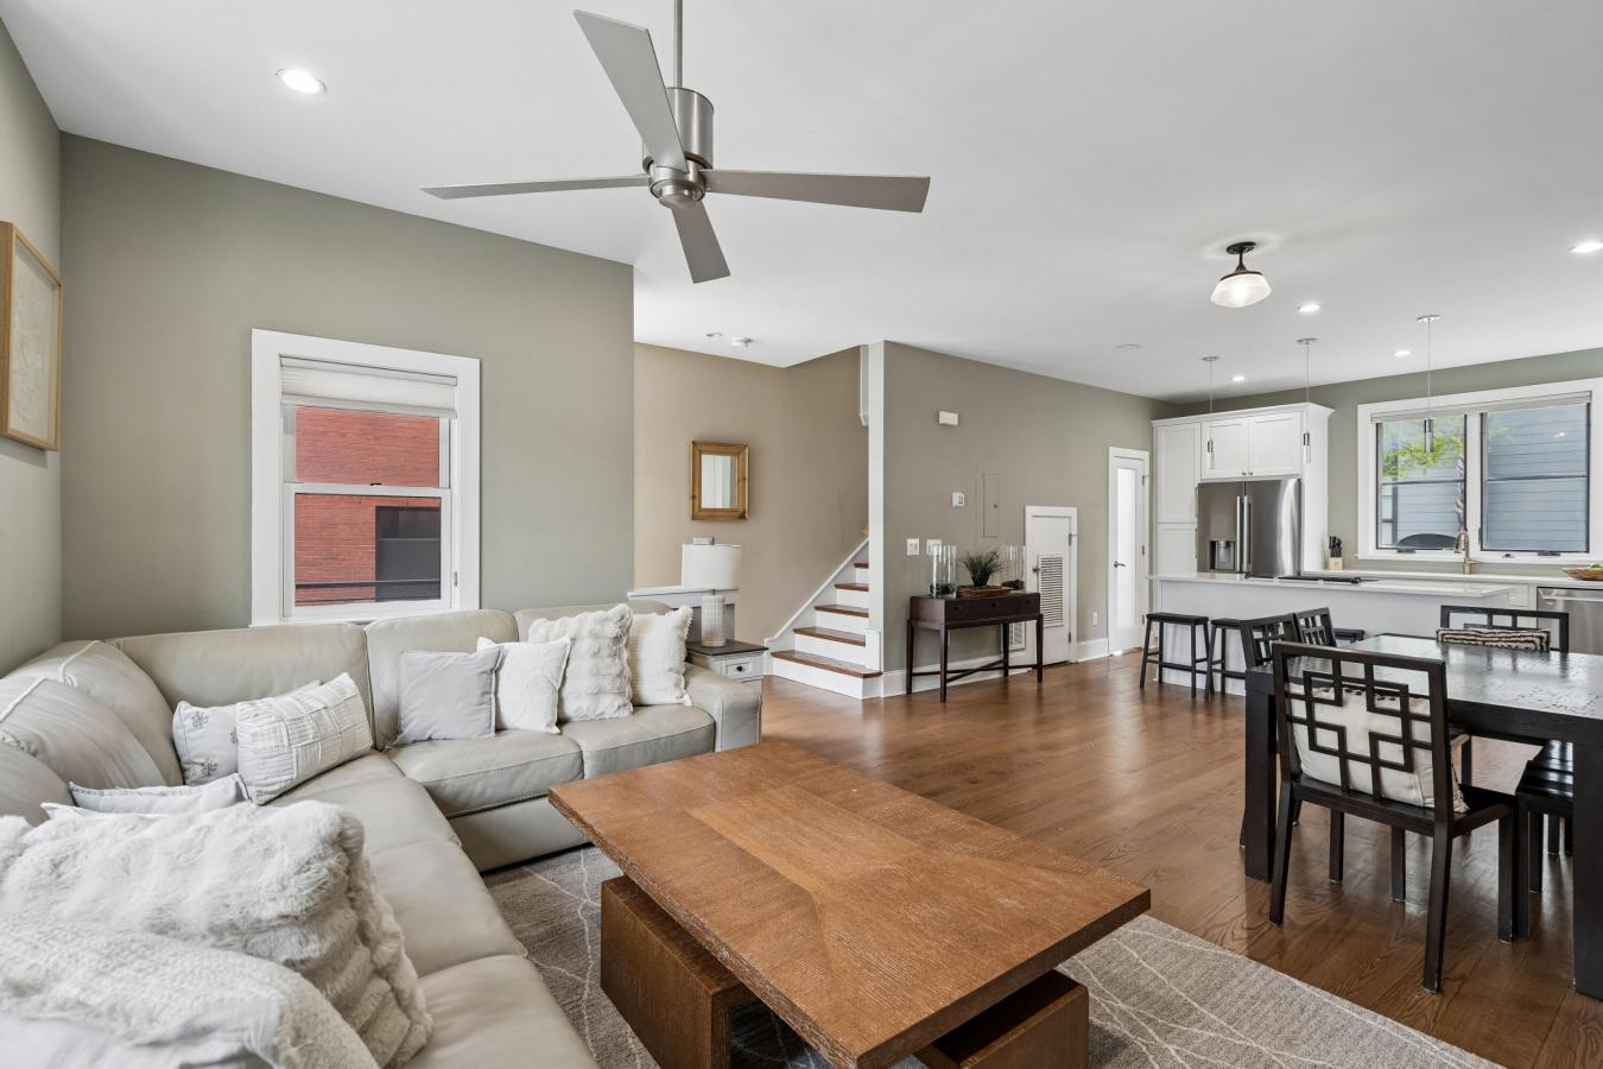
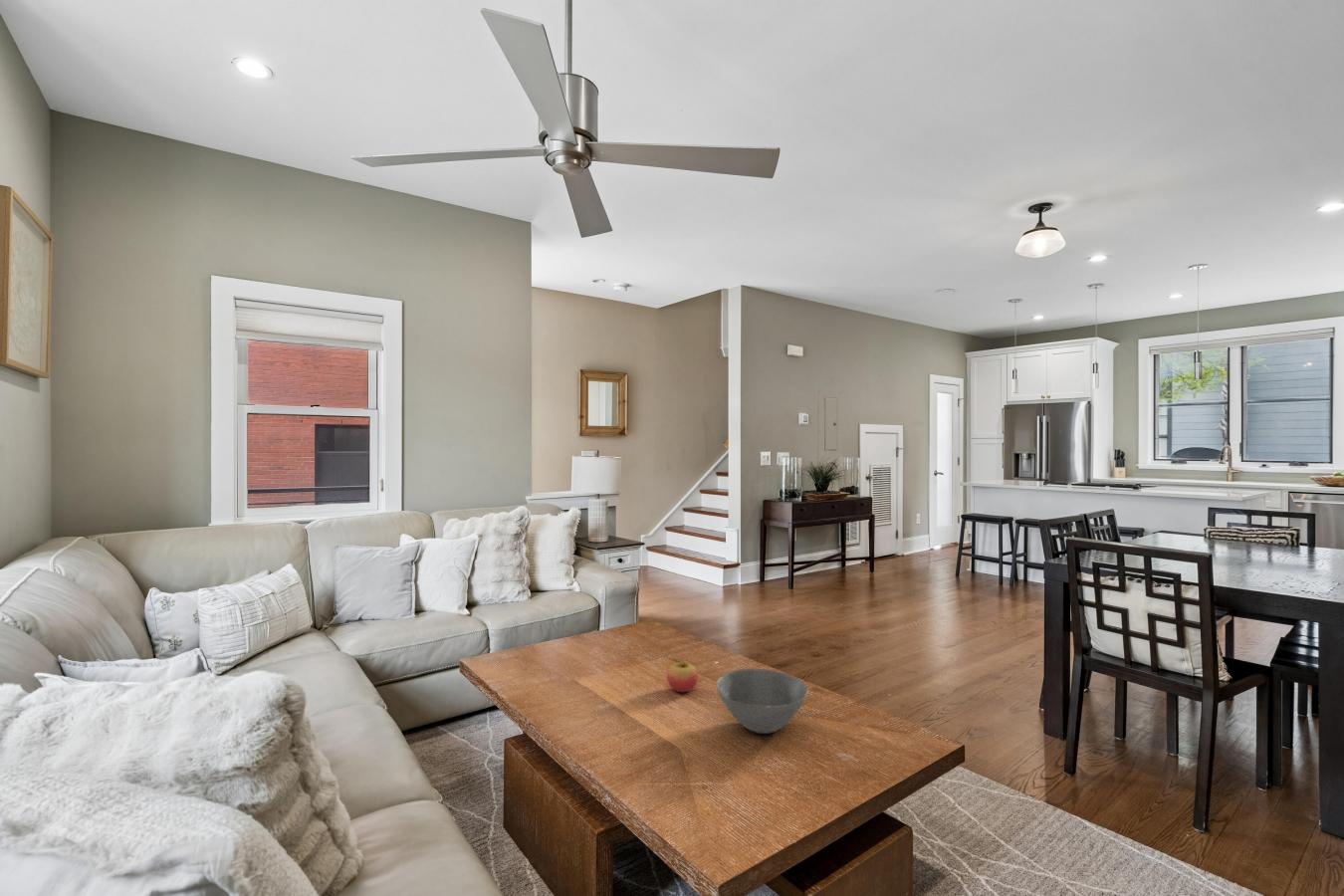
+ bowl (761, 706)
+ fruit (682, 673)
